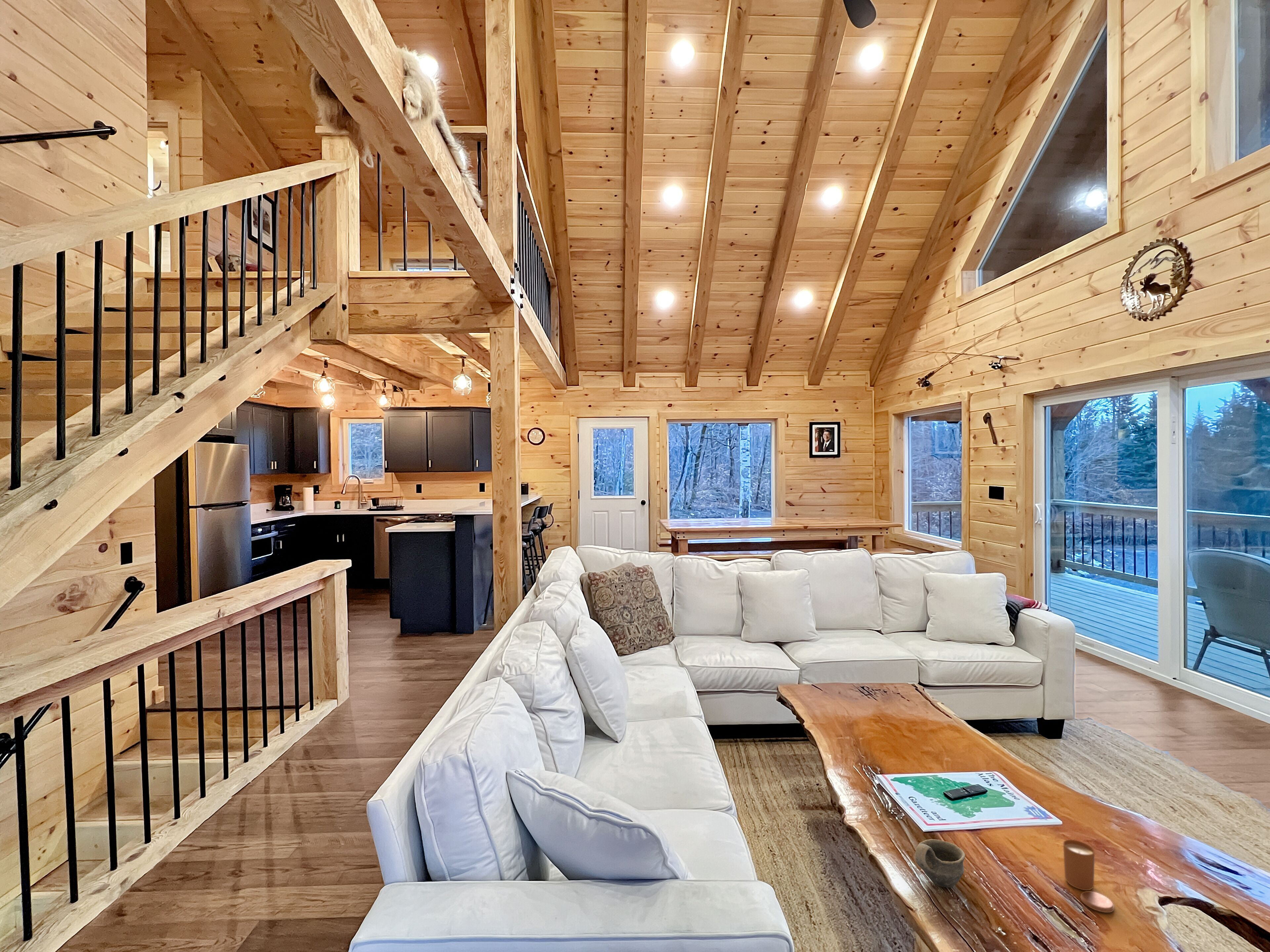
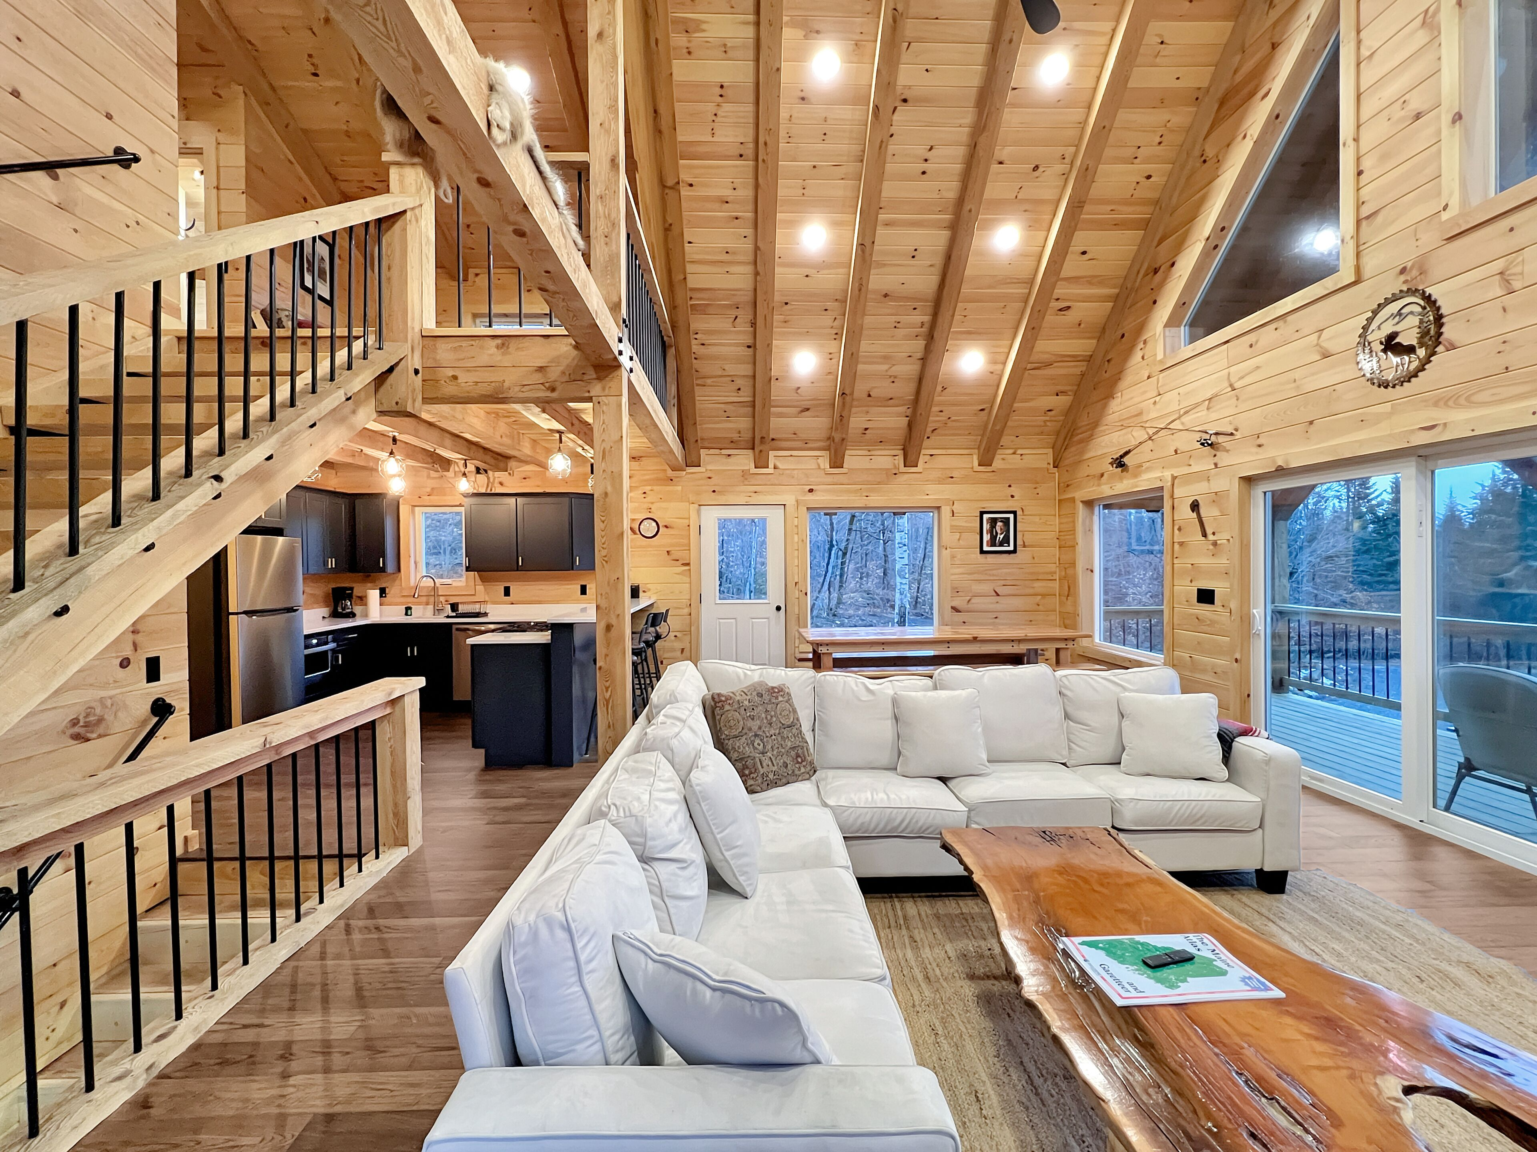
- candle (1087, 874)
- cup (936, 860)
